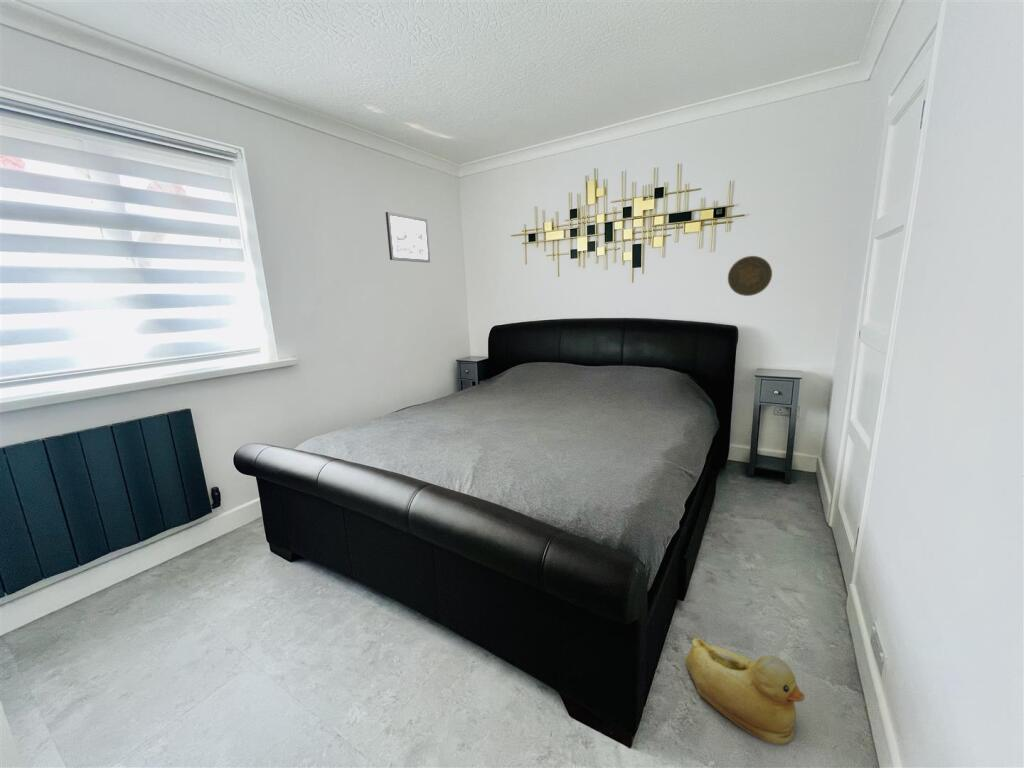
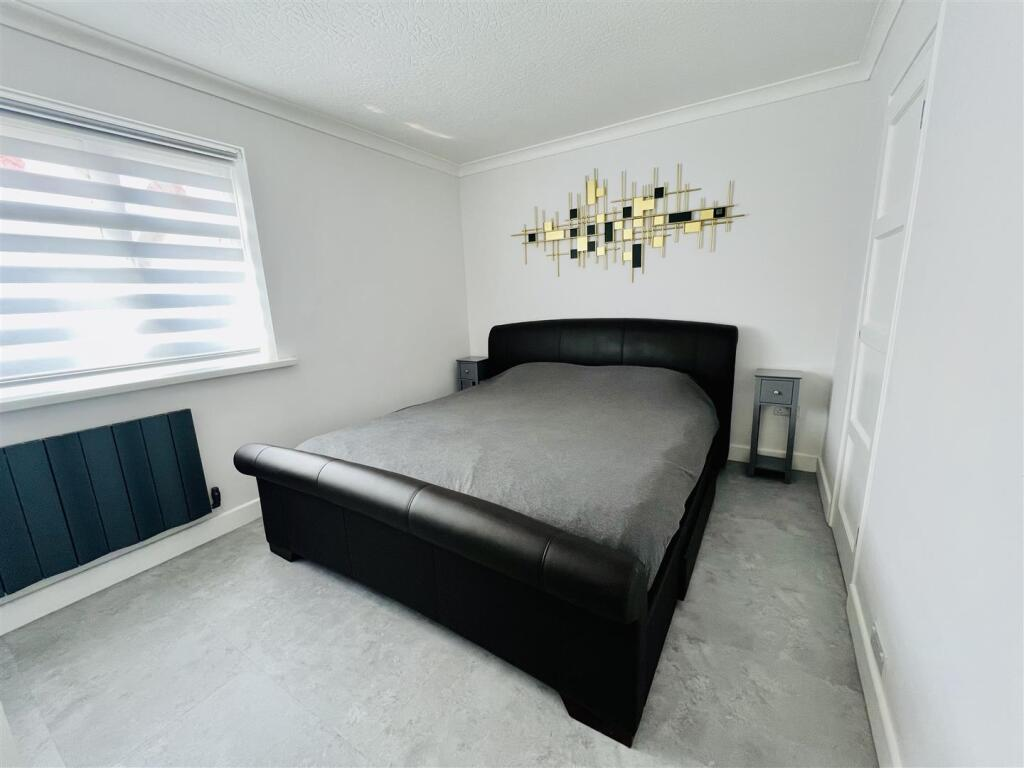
- picture frame (409, 238)
- rubber duck (739, 673)
- decorative plate (749, 276)
